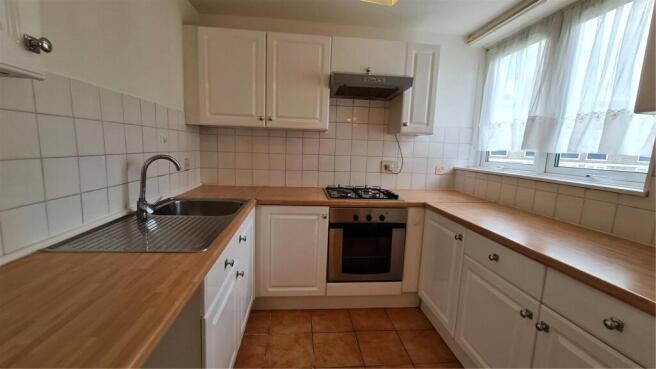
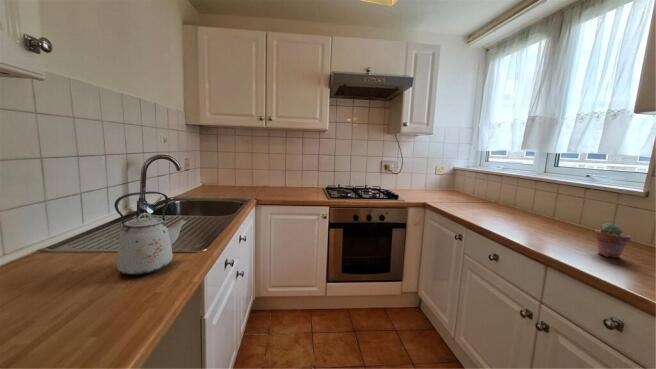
+ kettle (154, 229)
+ potted succulent (611, 239)
